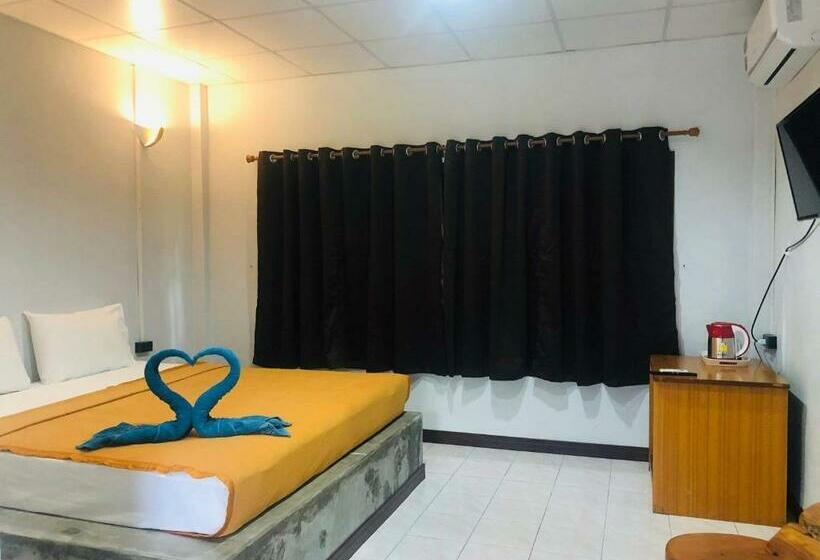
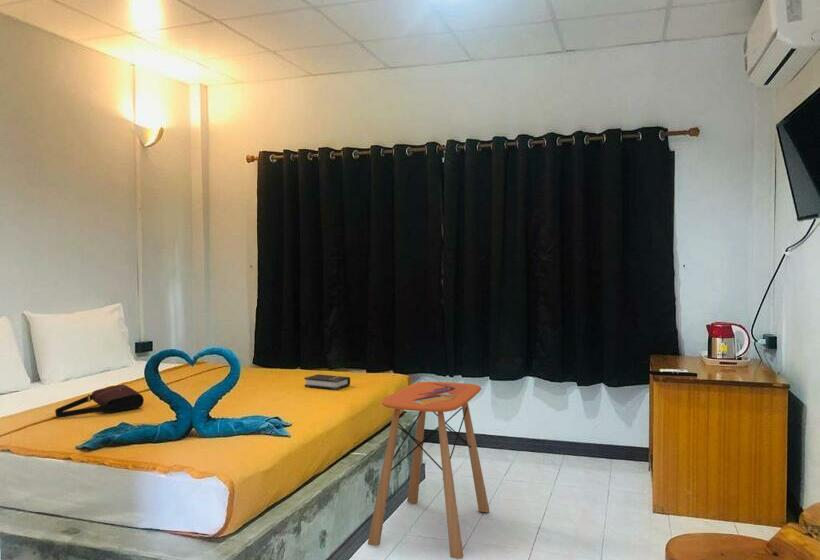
+ side table (432, 459)
+ shoulder bag (97, 400)
+ hardback book (327, 381)
